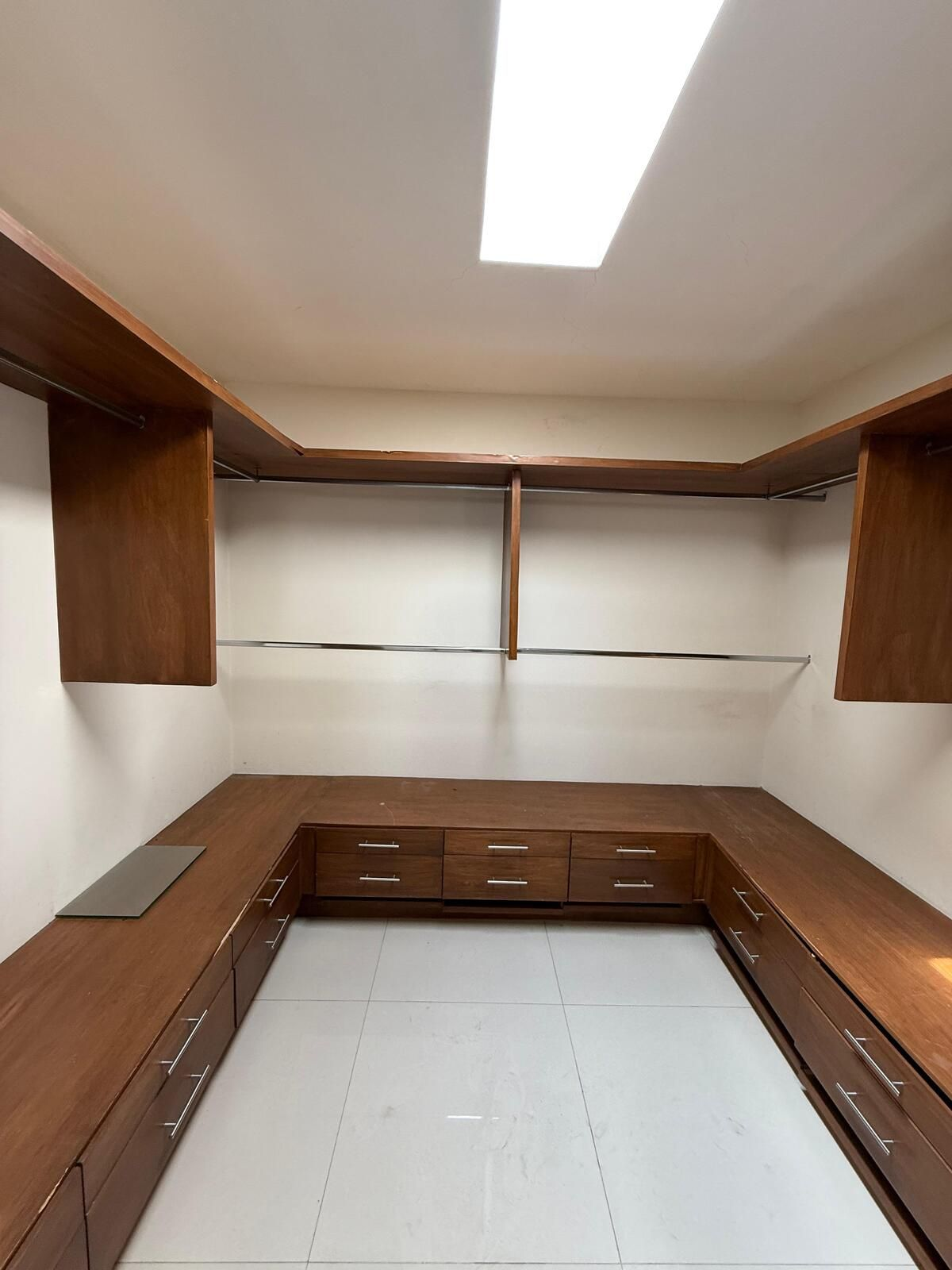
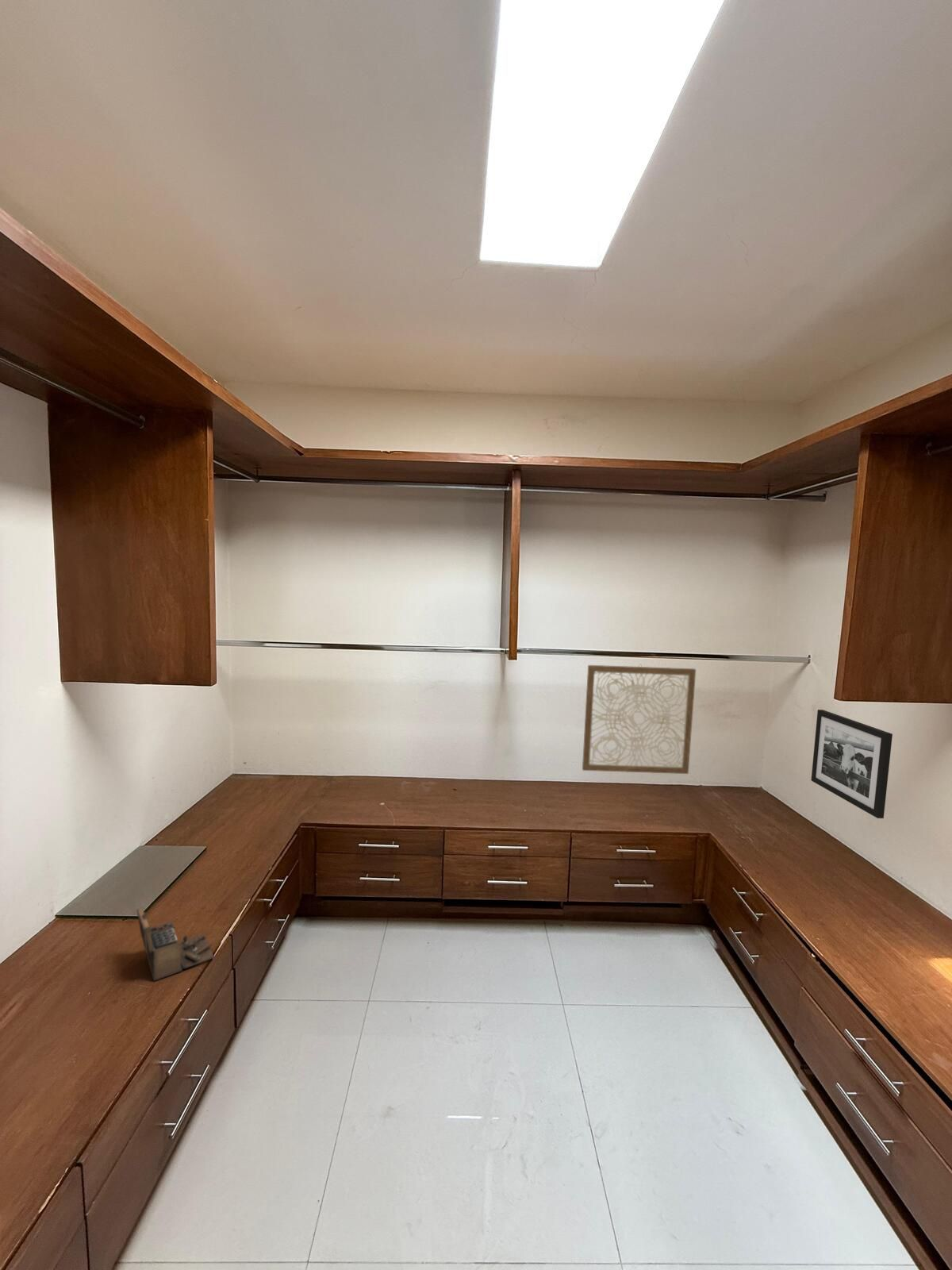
+ picture frame (847, 759)
+ jewelry box (175, 932)
+ wall art (634, 720)
